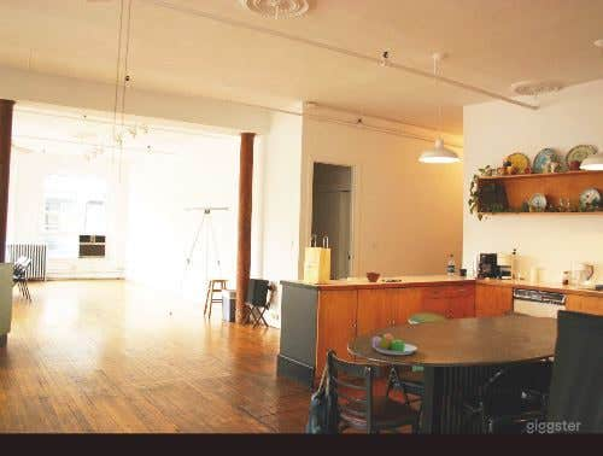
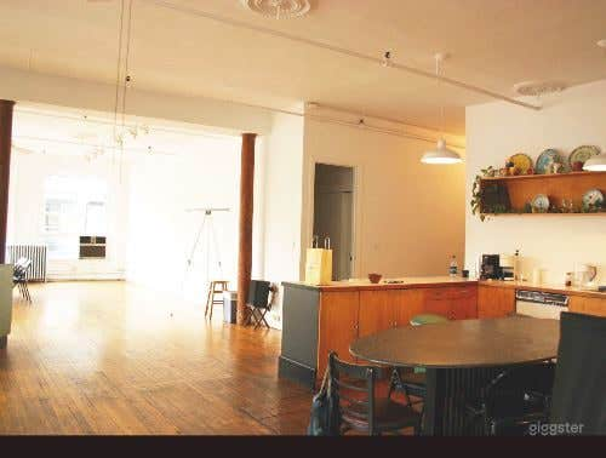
- fruit bowl (393, 343)
